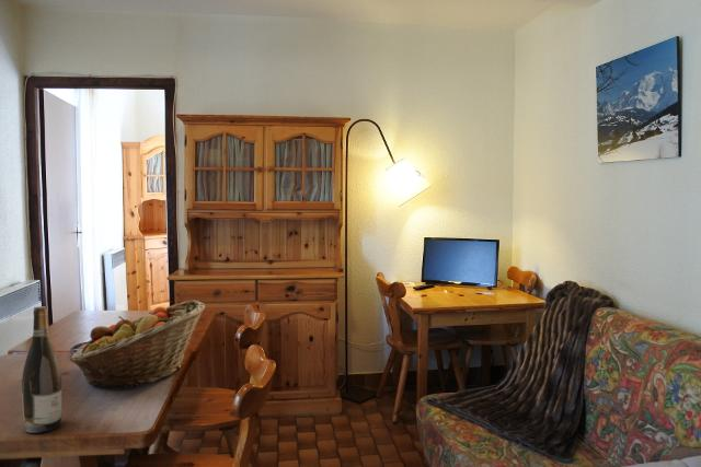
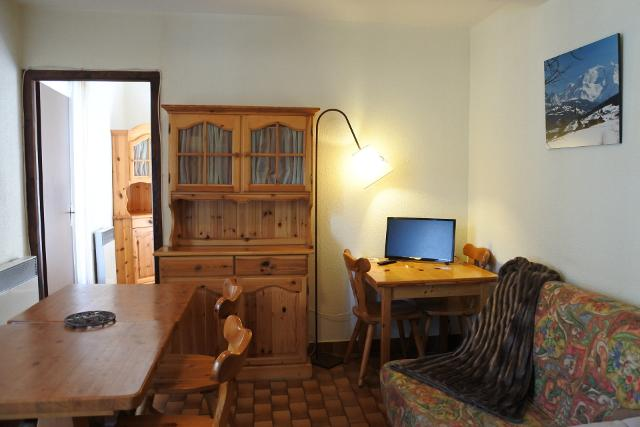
- wine bottle (42, 366)
- fruit basket (141, 339)
